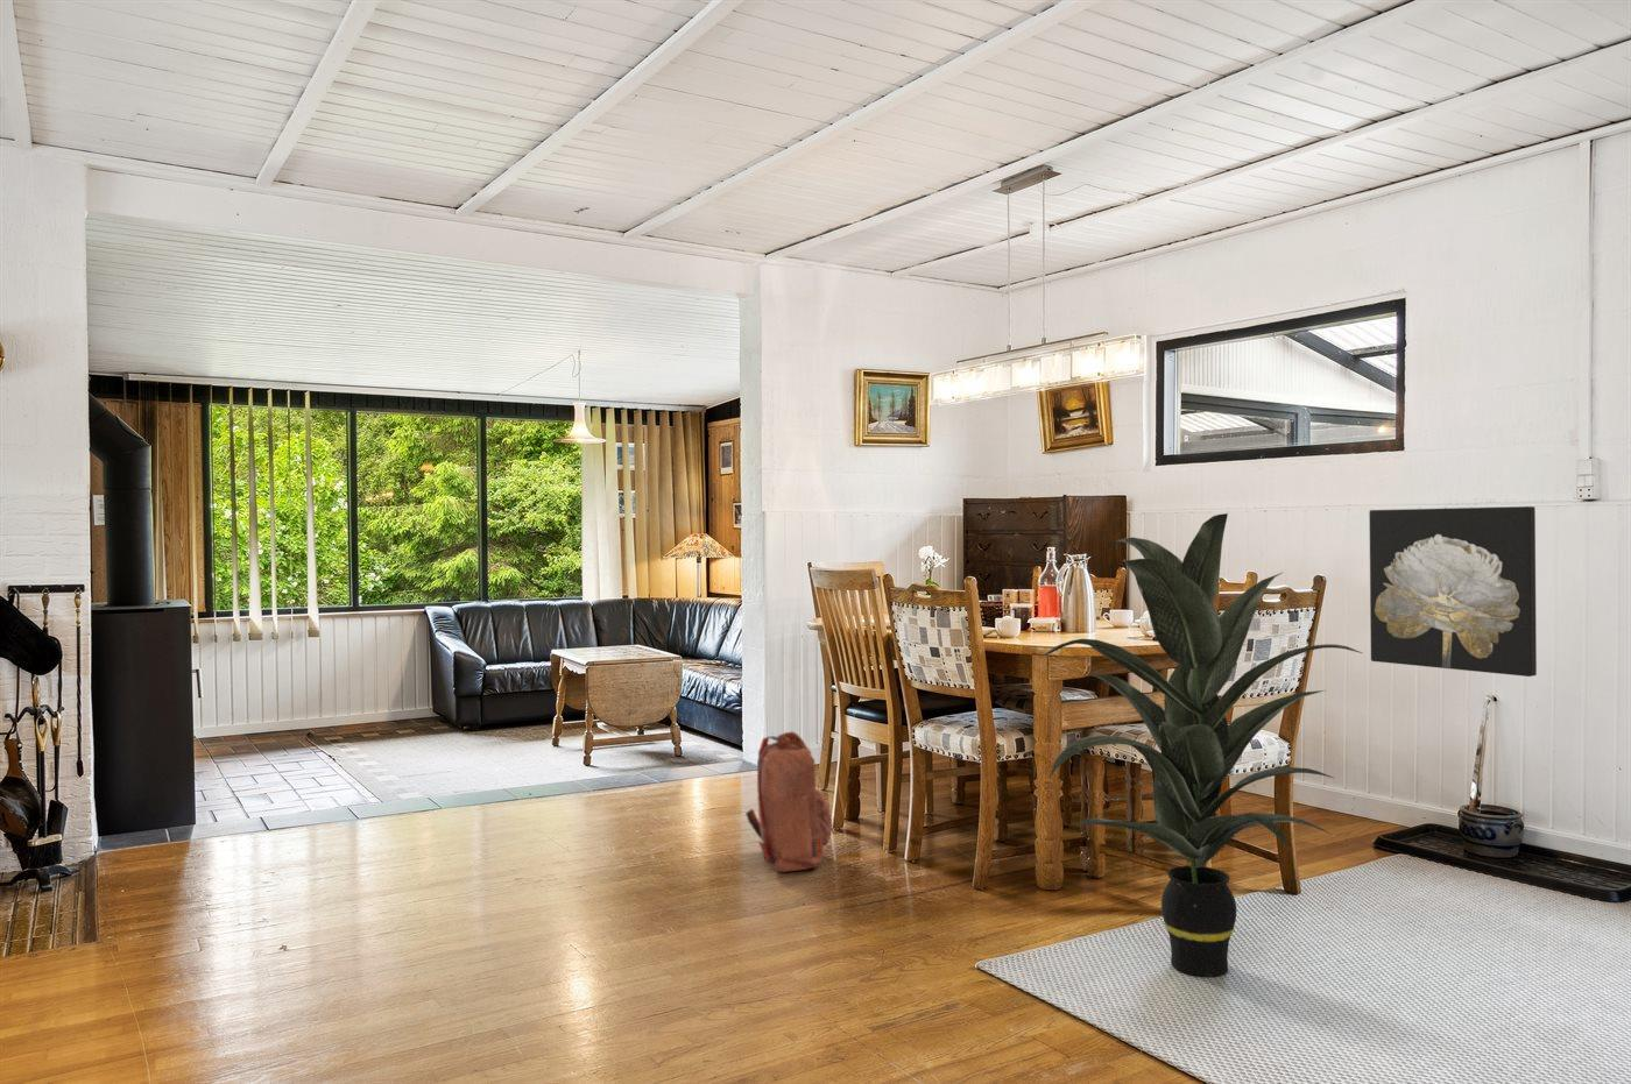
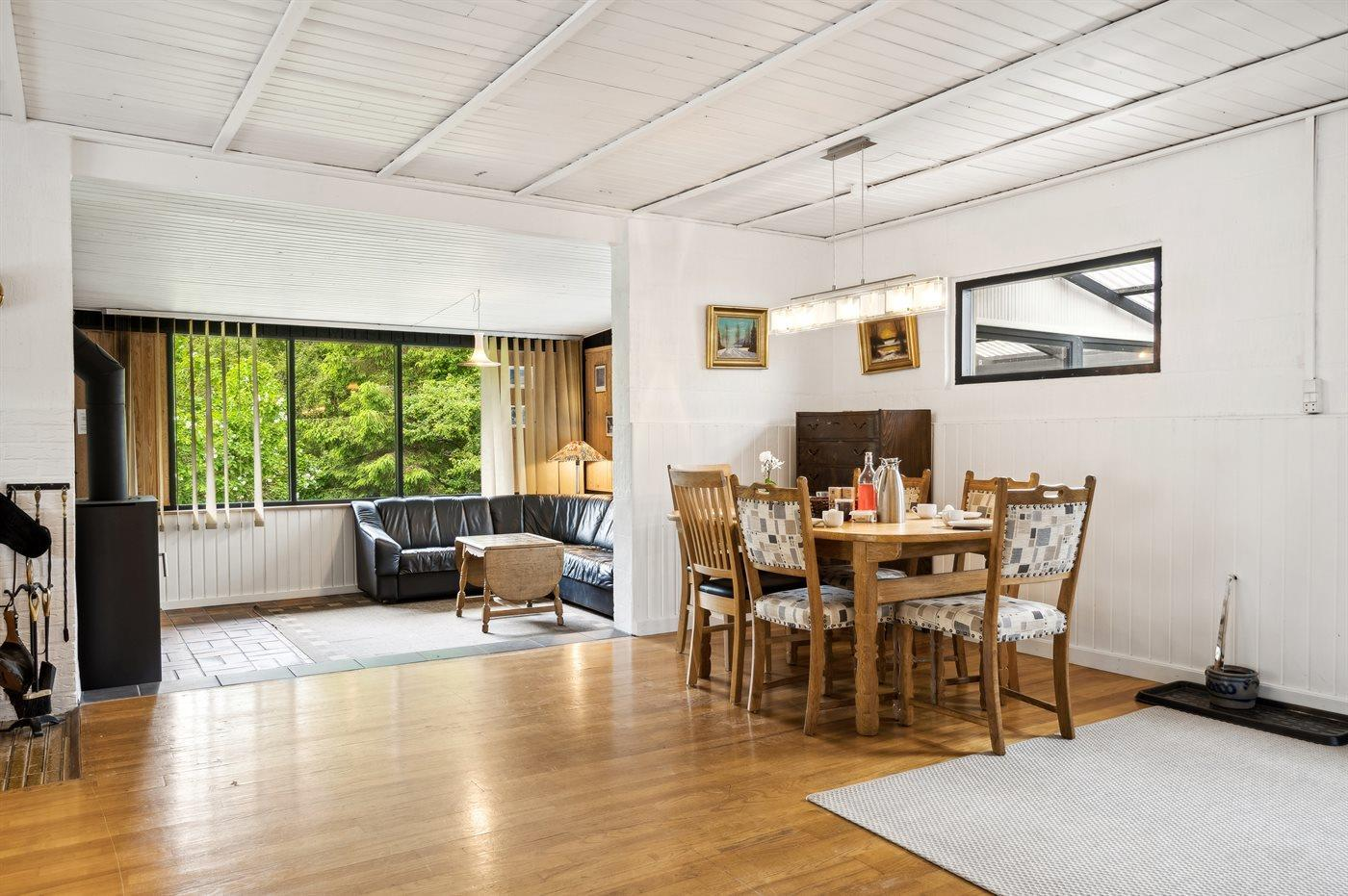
- wall art (1448, 588)
- indoor plant (1194, 744)
- backpack (784, 797)
